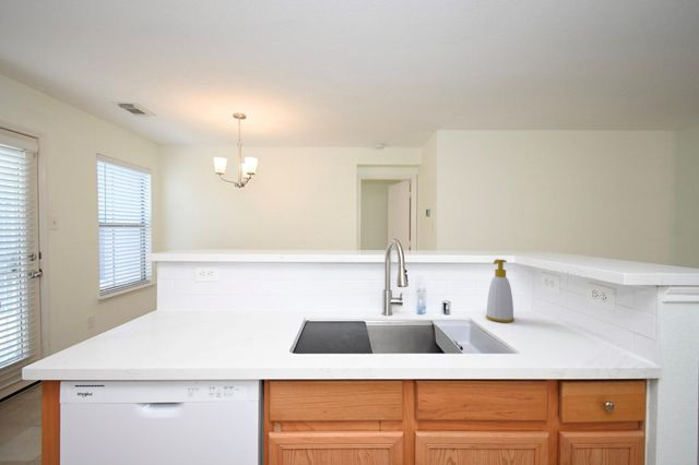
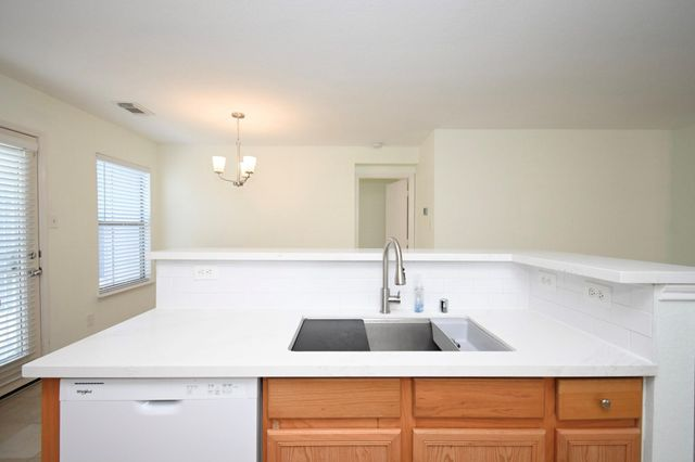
- soap bottle (499, 288)
